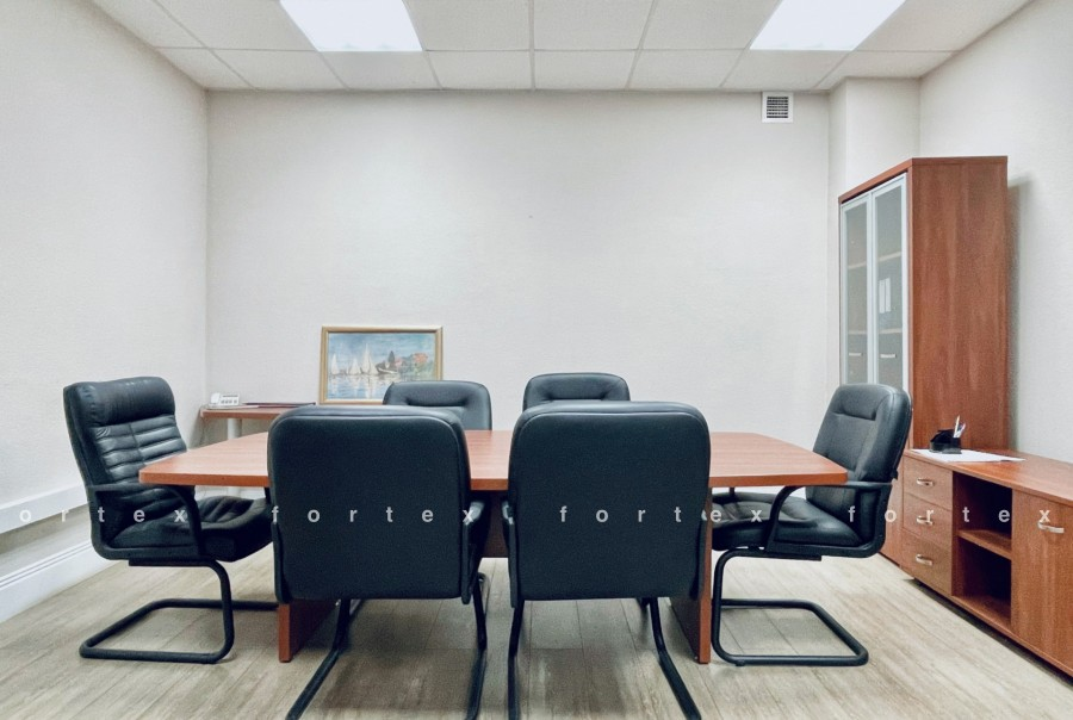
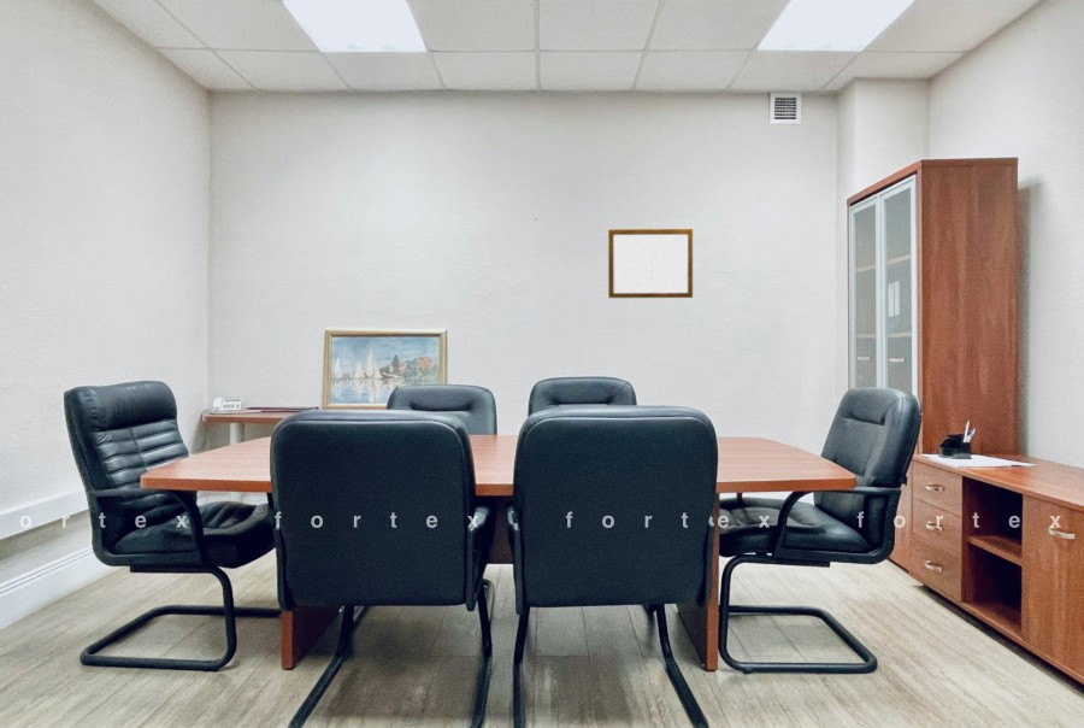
+ writing board (650, 263)
